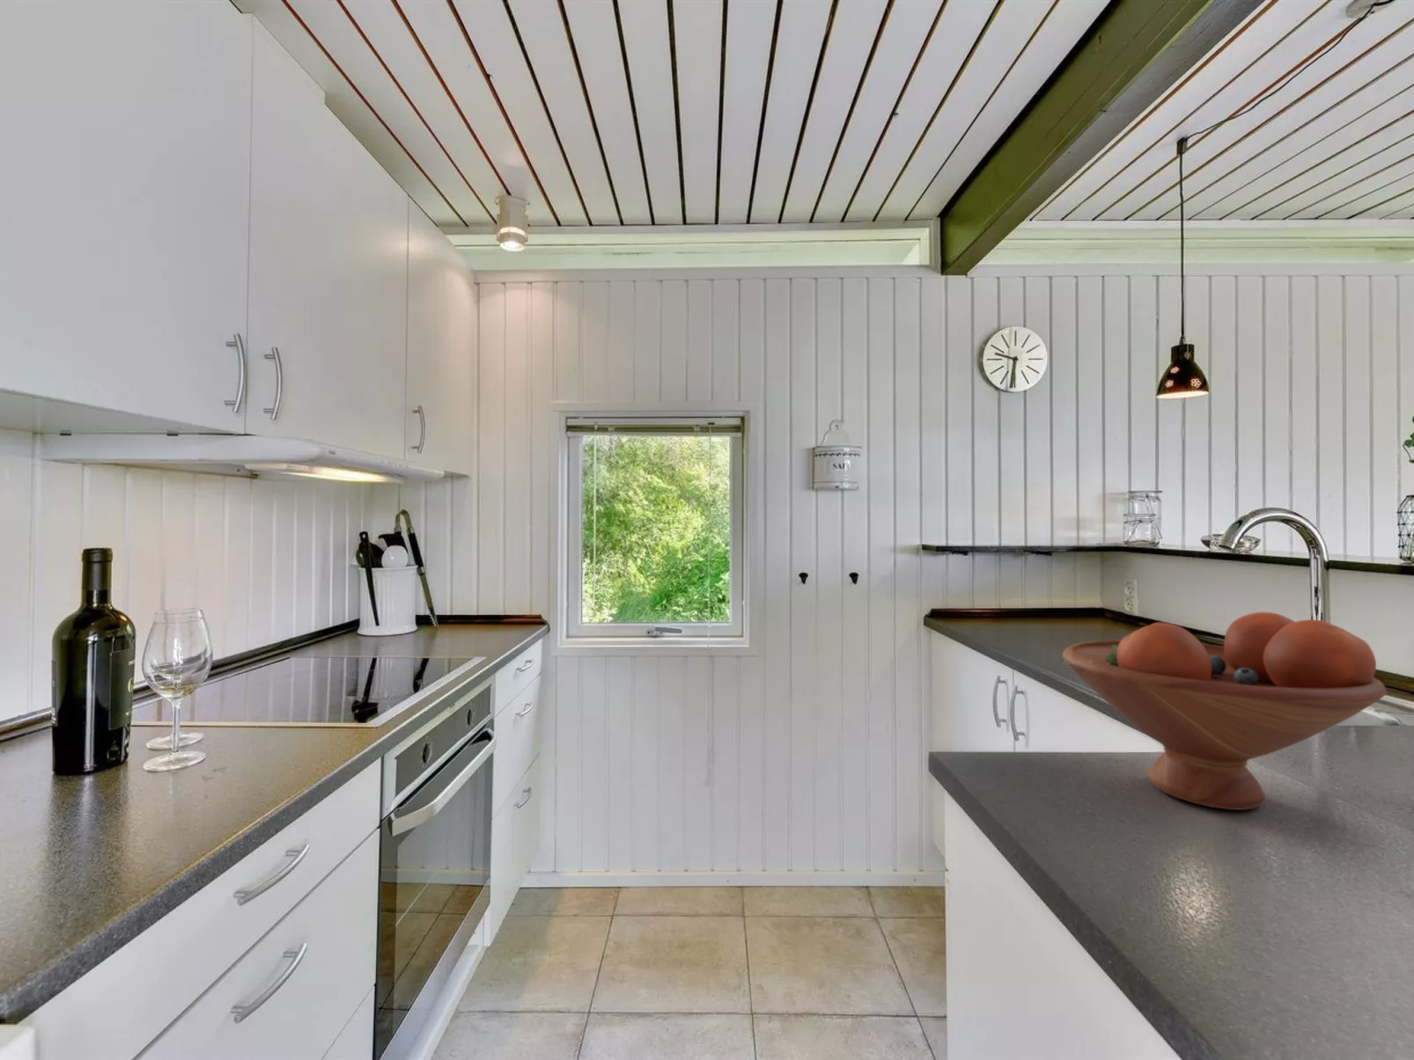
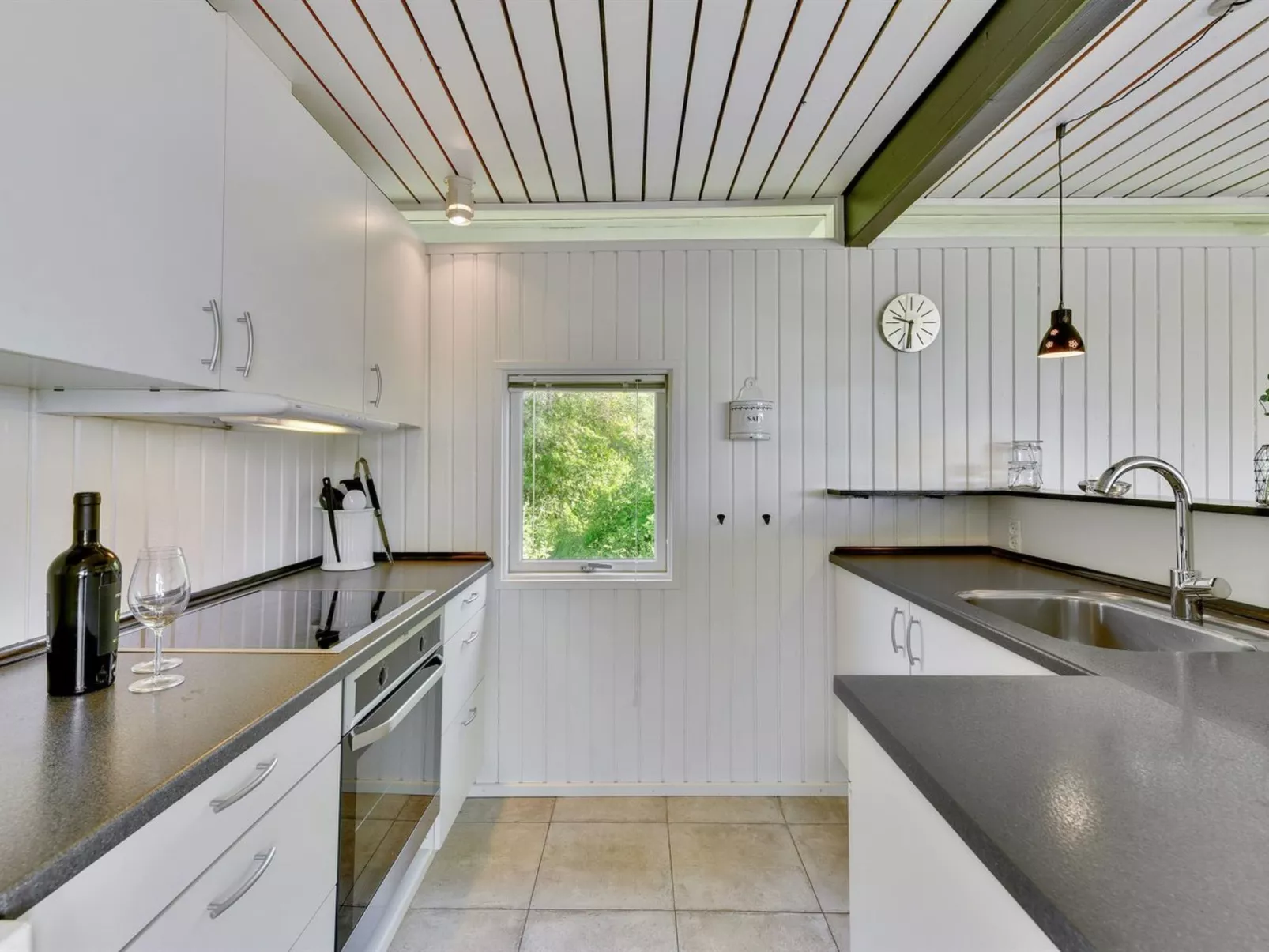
- fruit bowl (1203, 701)
